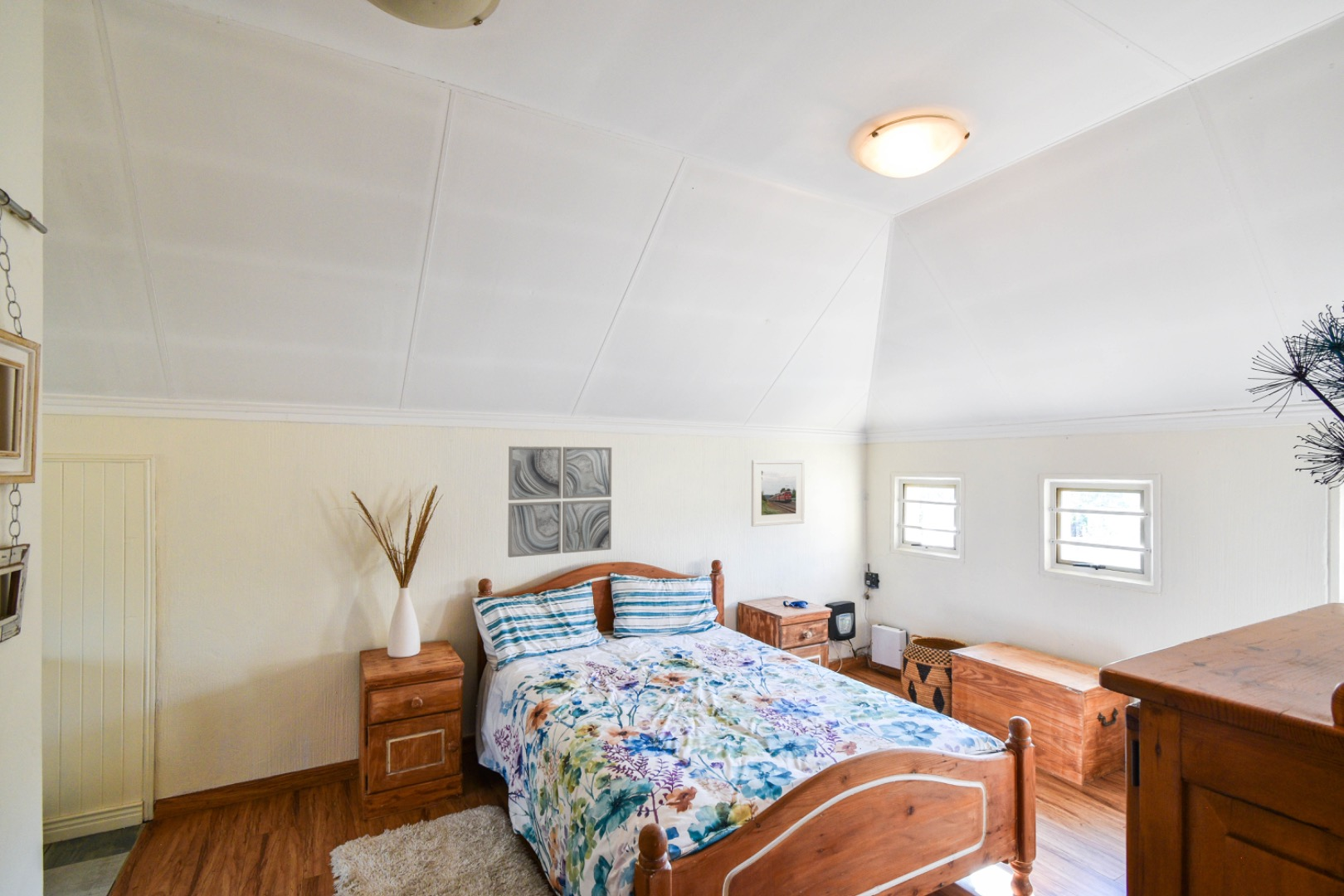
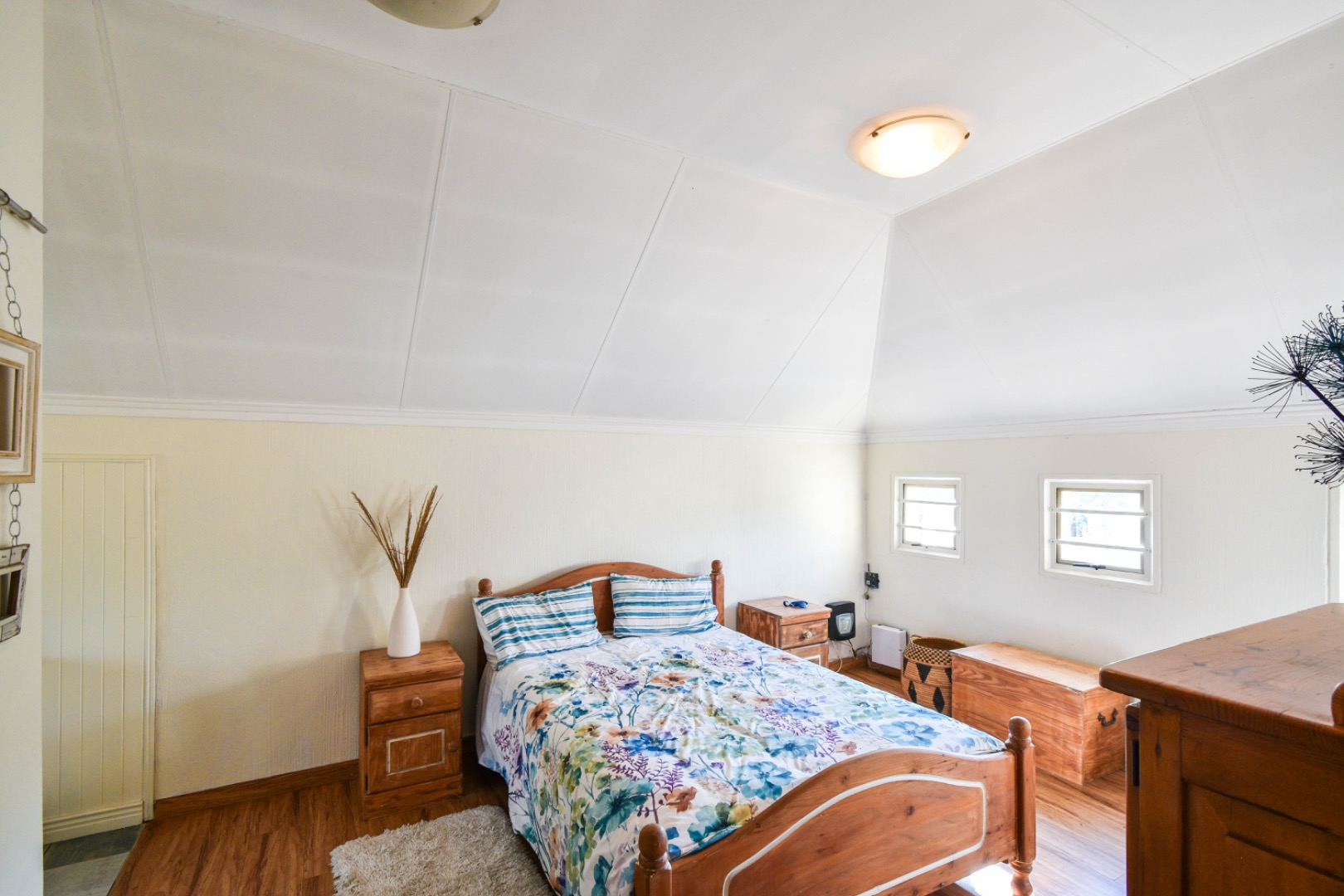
- wall art (561, 498)
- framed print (778, 492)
